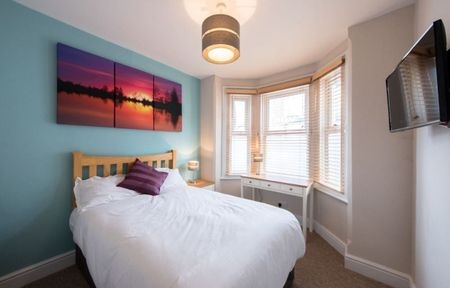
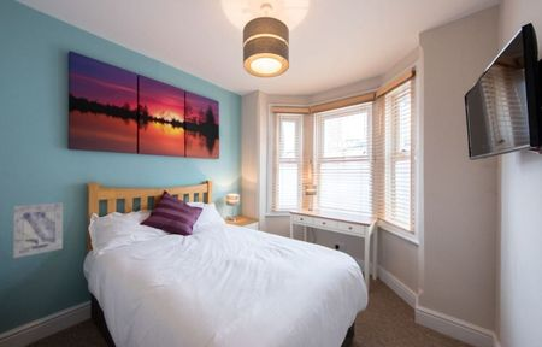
+ wall art (39, 228)
